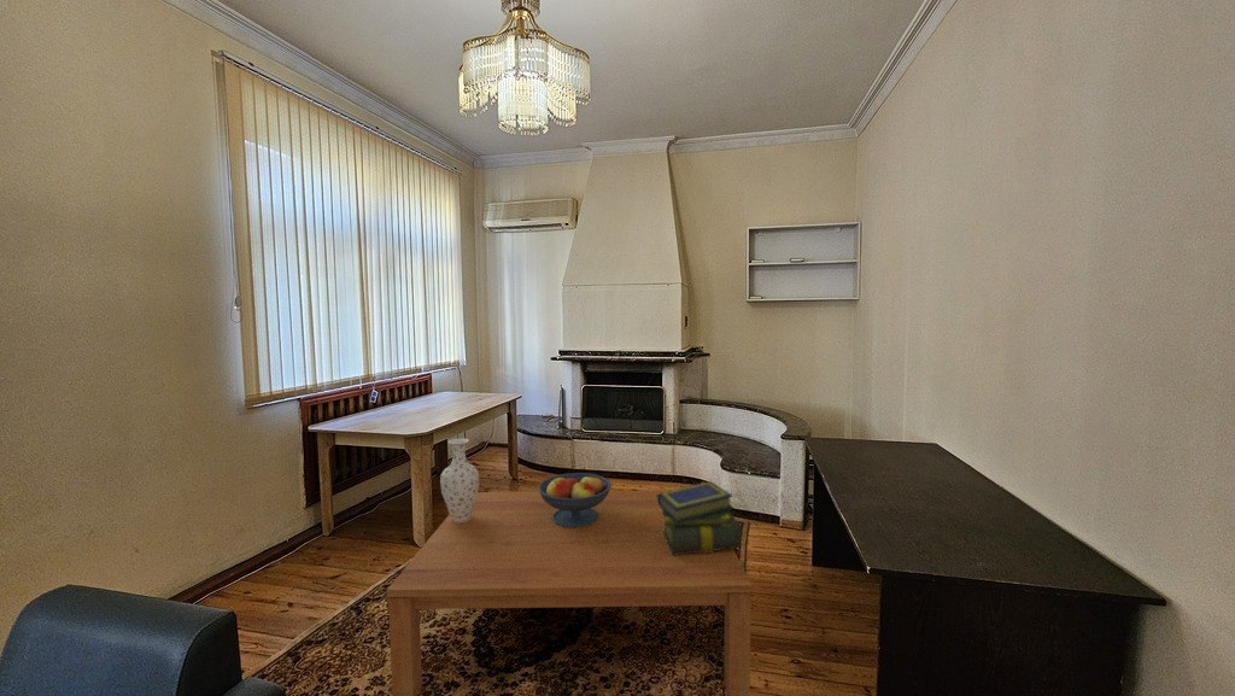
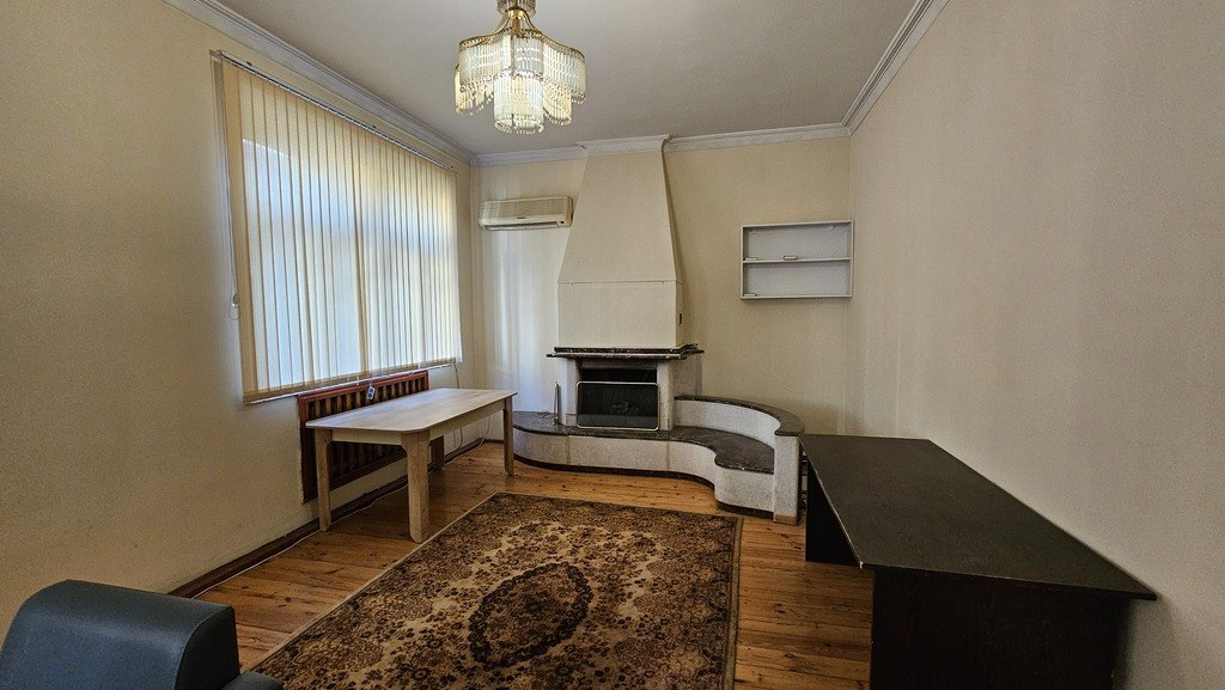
- coffee table (579, 574)
- fruit bowl (574, 495)
- stack of books (696, 516)
- vase (460, 479)
